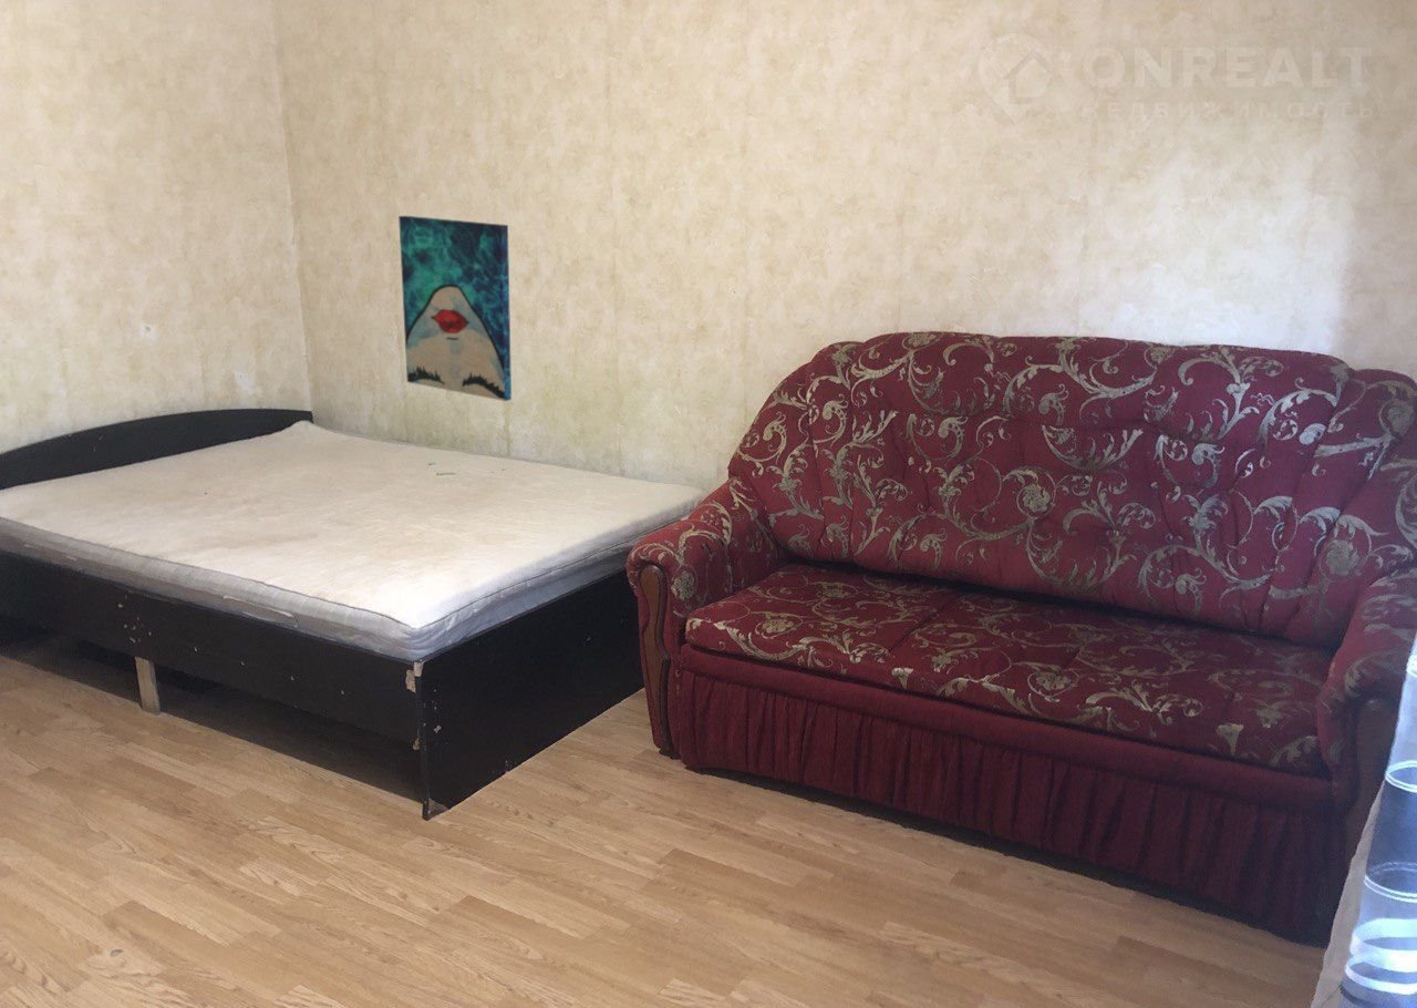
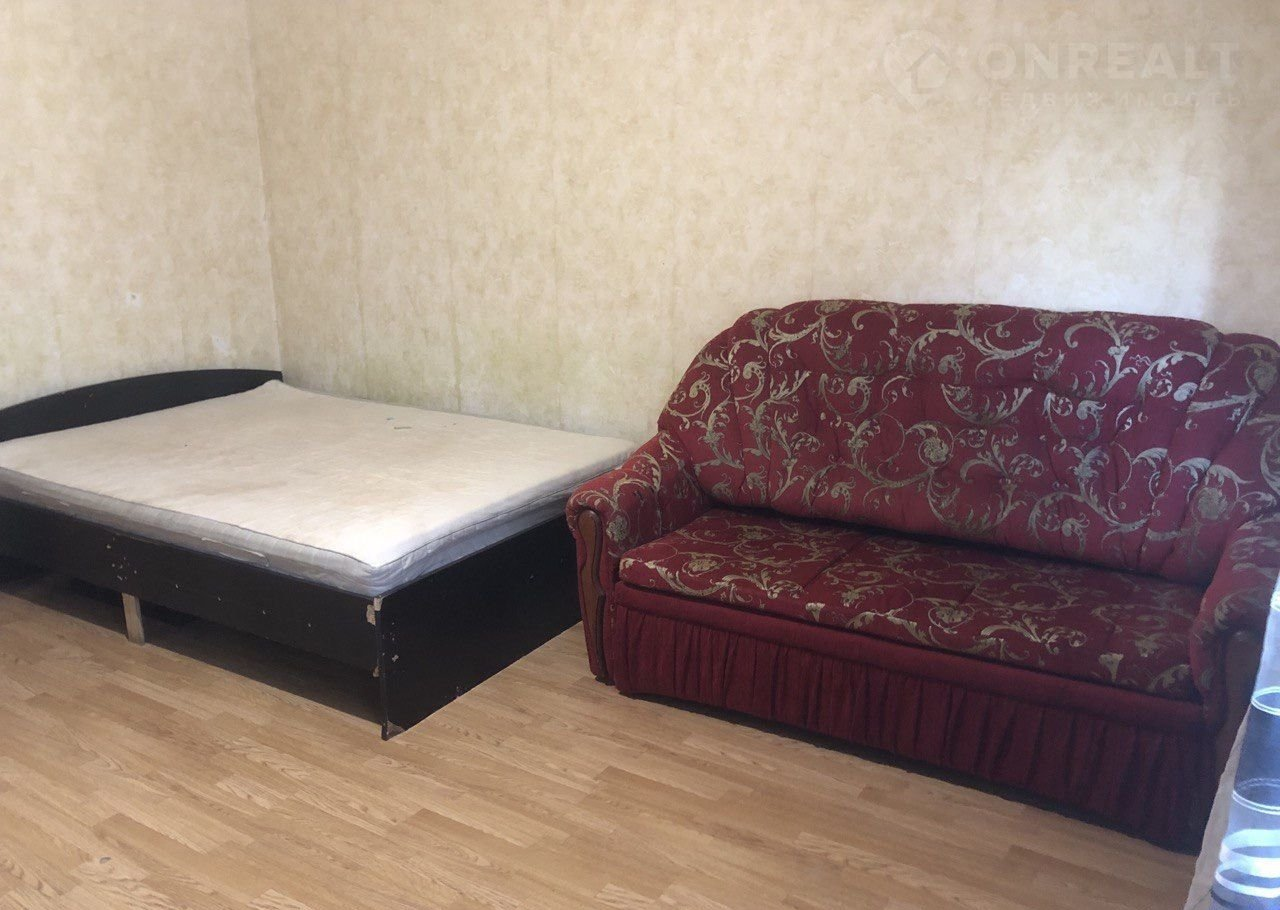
- wall art (454, 307)
